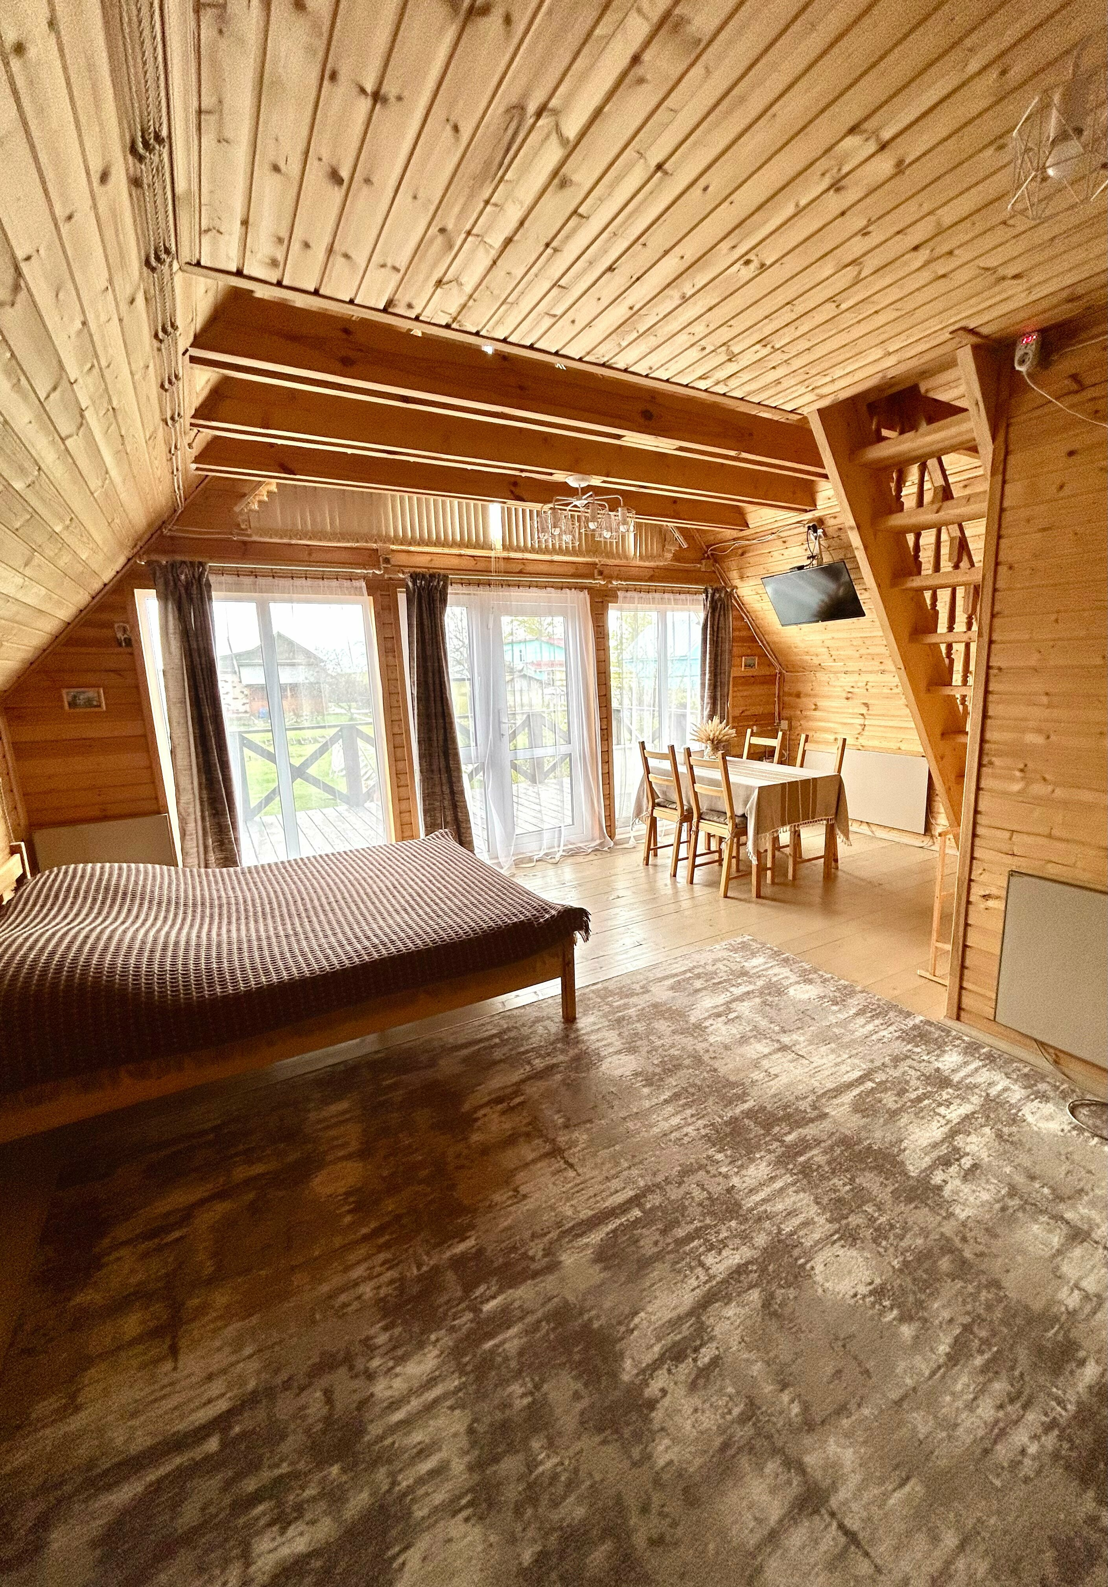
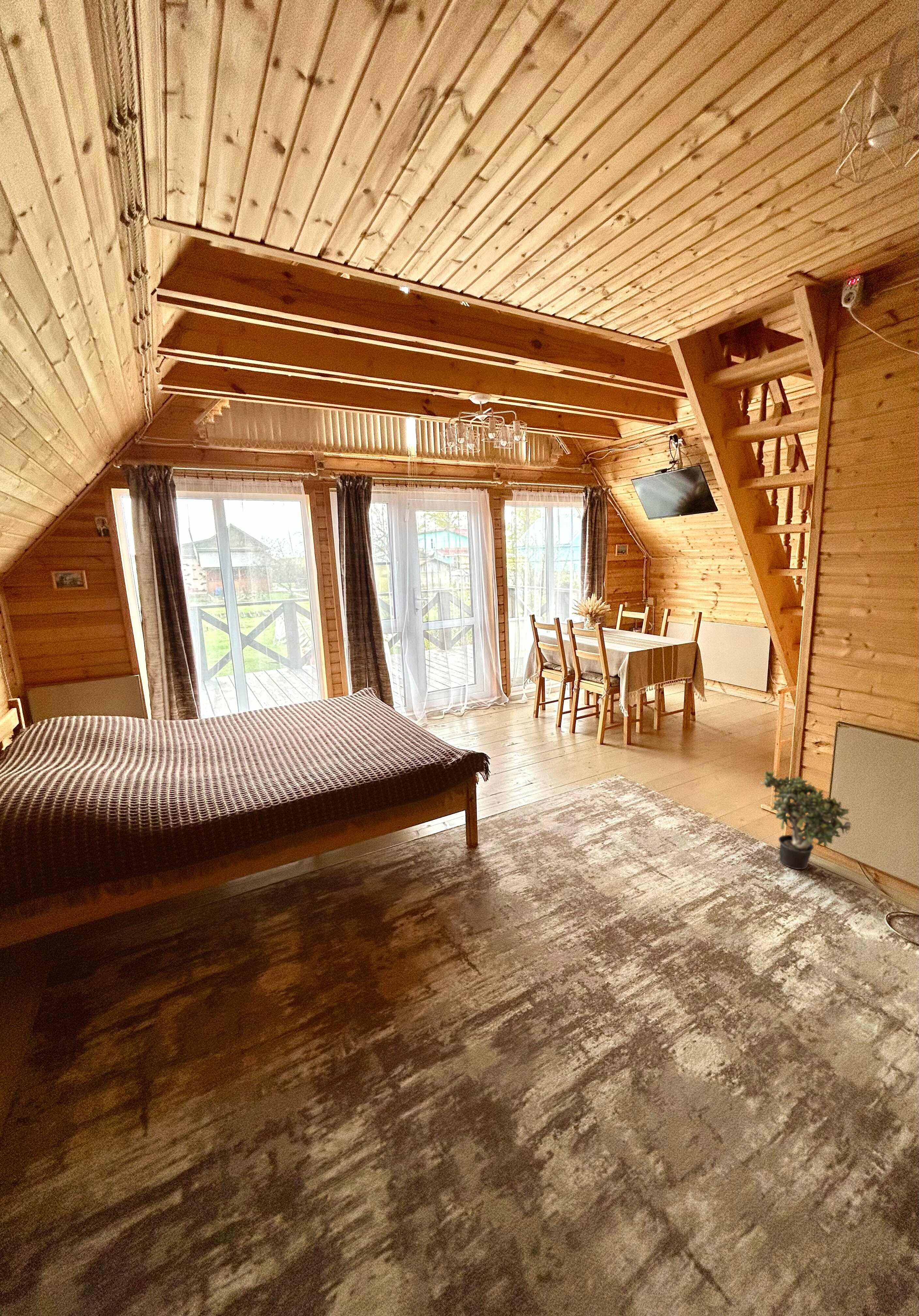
+ potted plant (797, 823)
